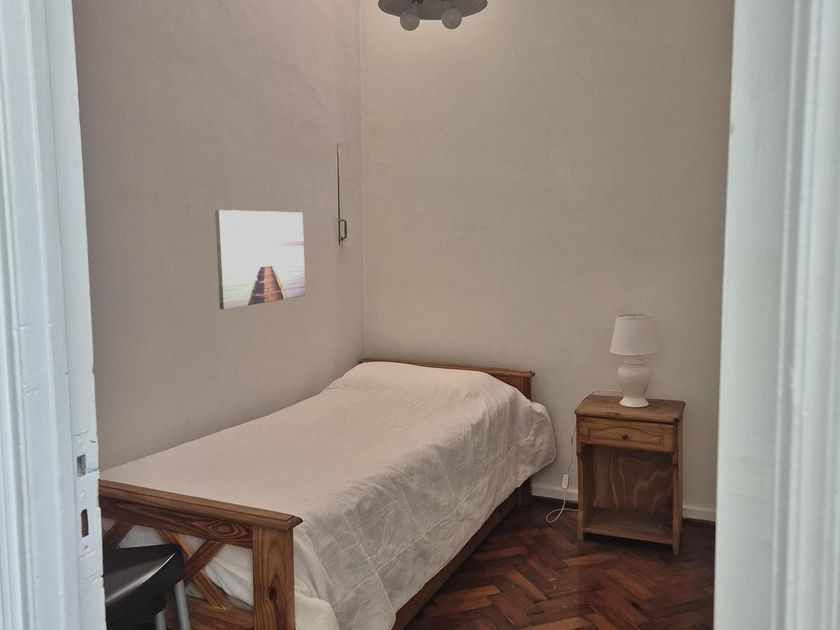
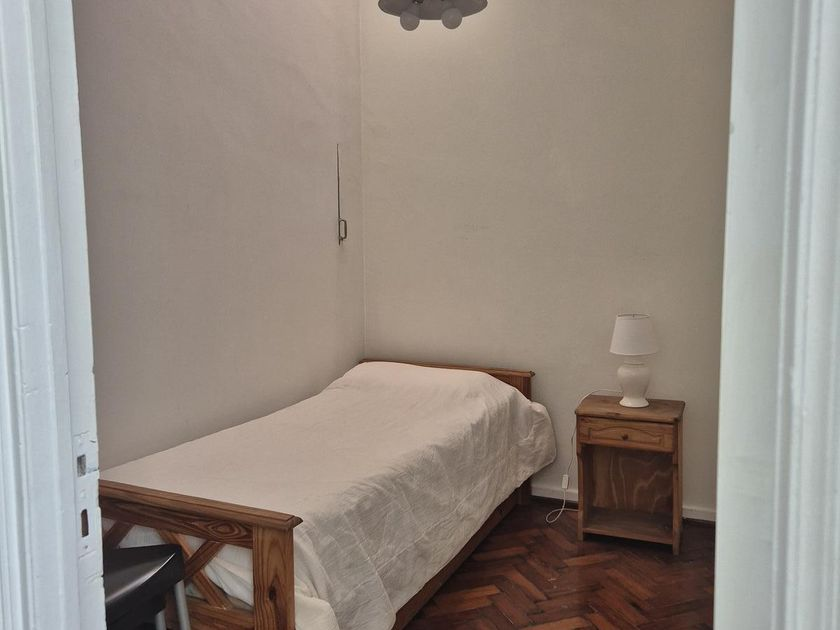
- wall art (264, 257)
